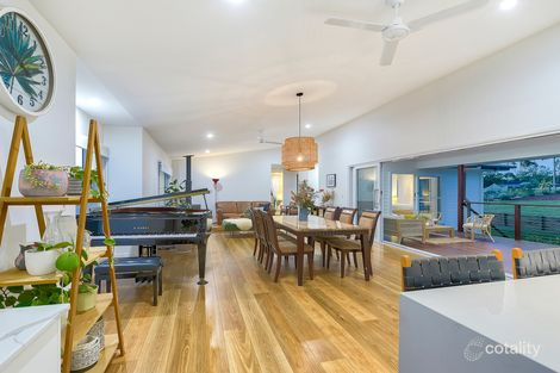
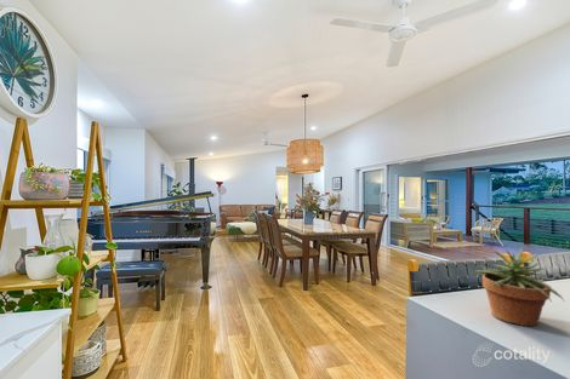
+ potted plant (517, 283)
